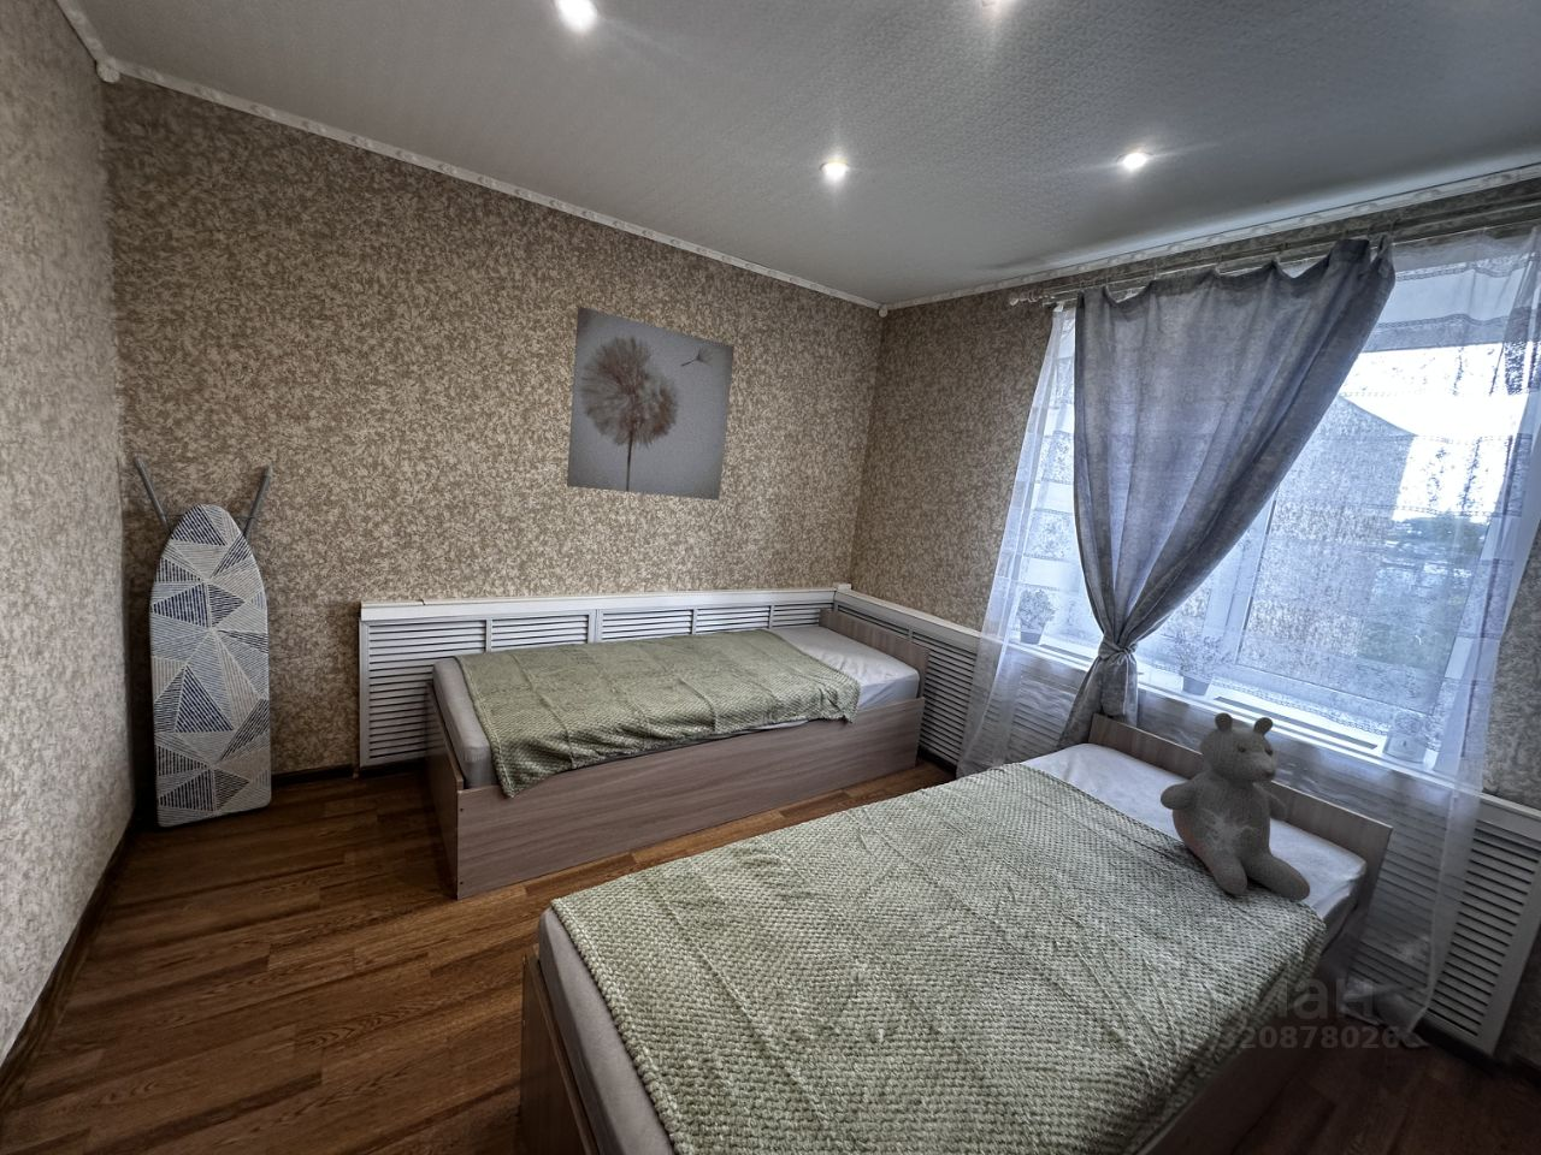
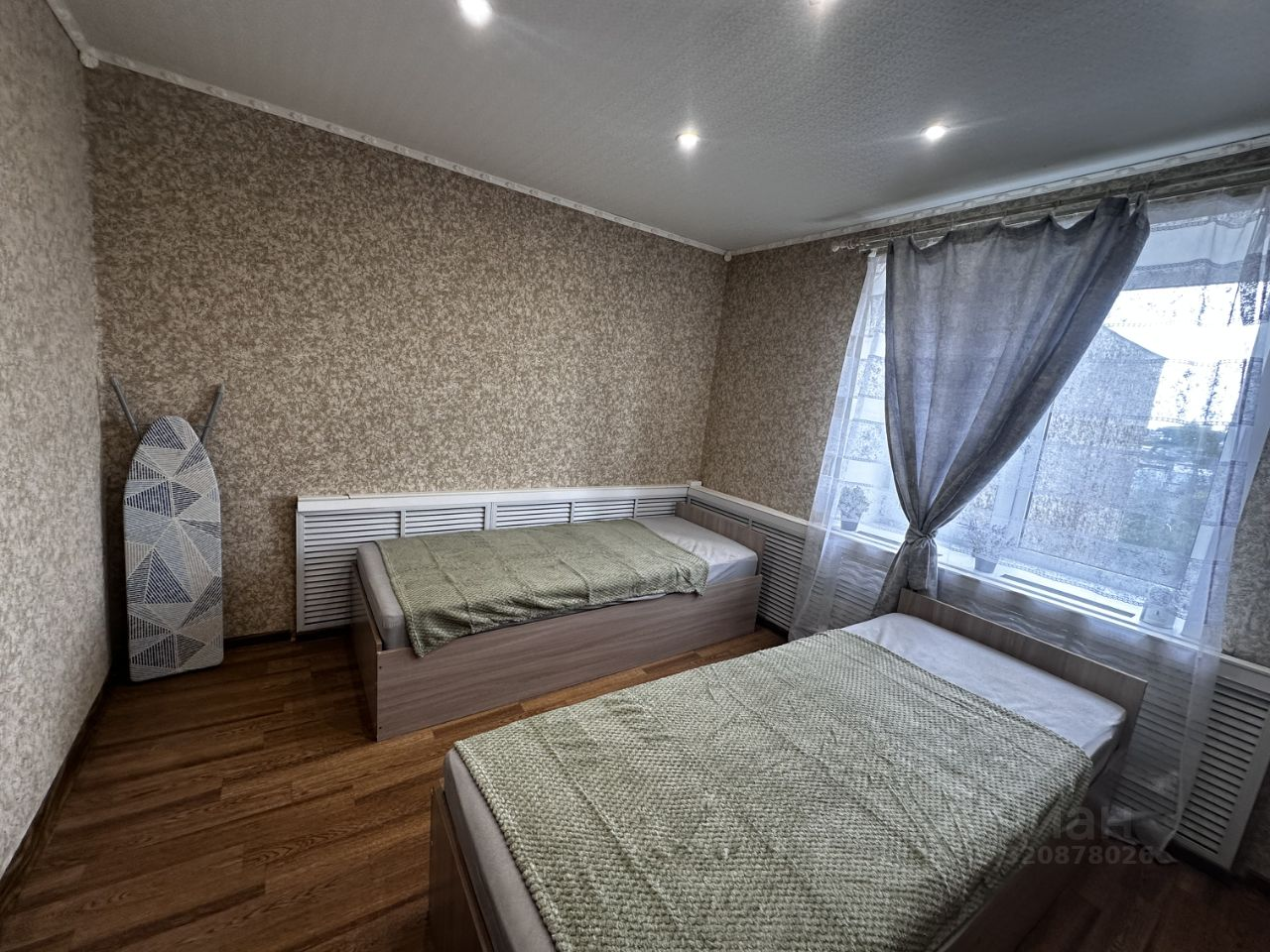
- teddy bear (1246, 797)
- wall art (654, 411)
